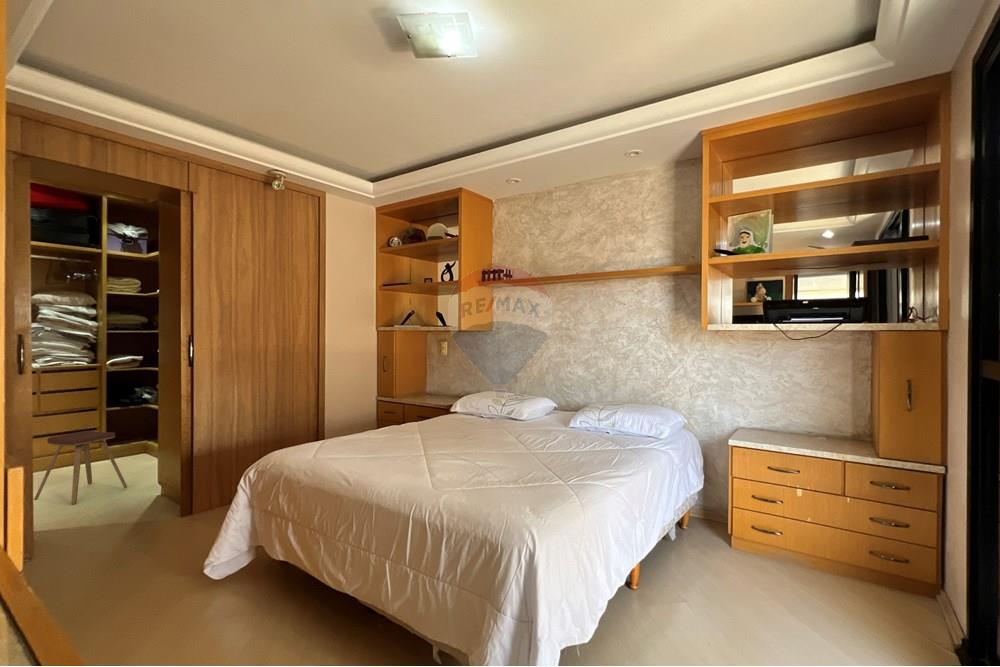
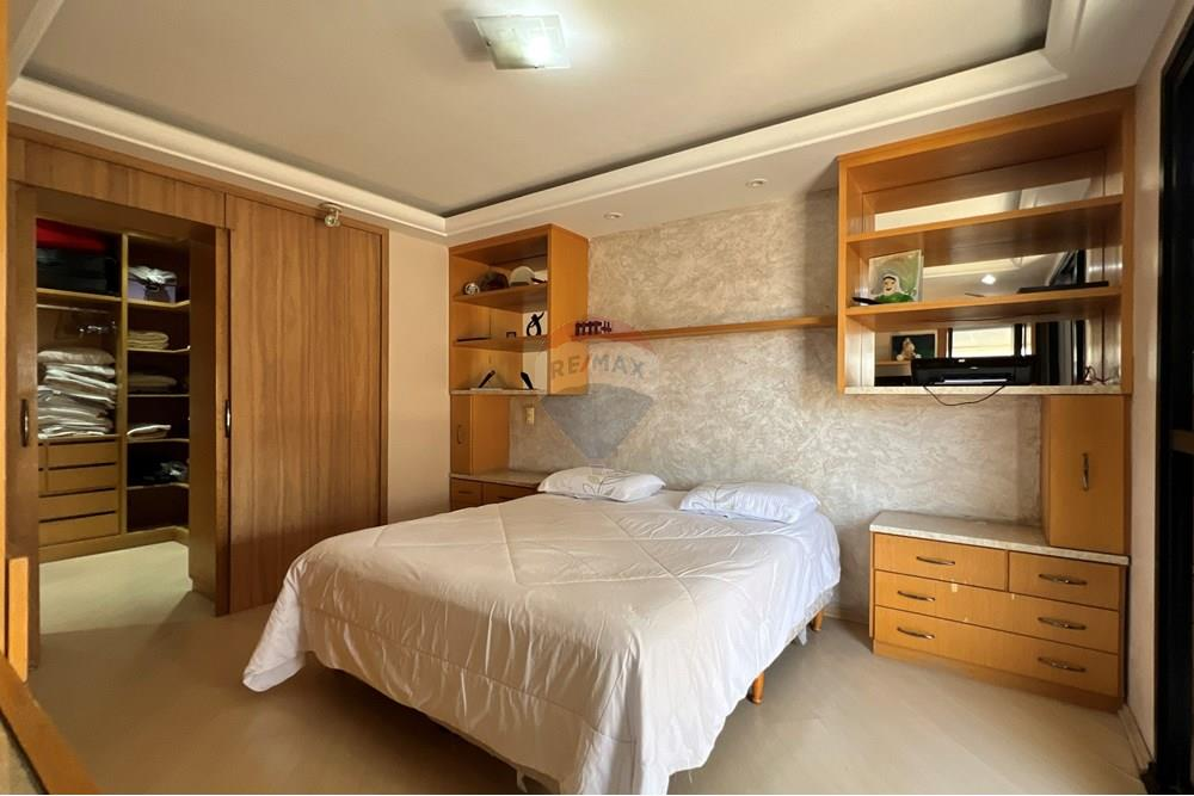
- music stool (80, 463)
